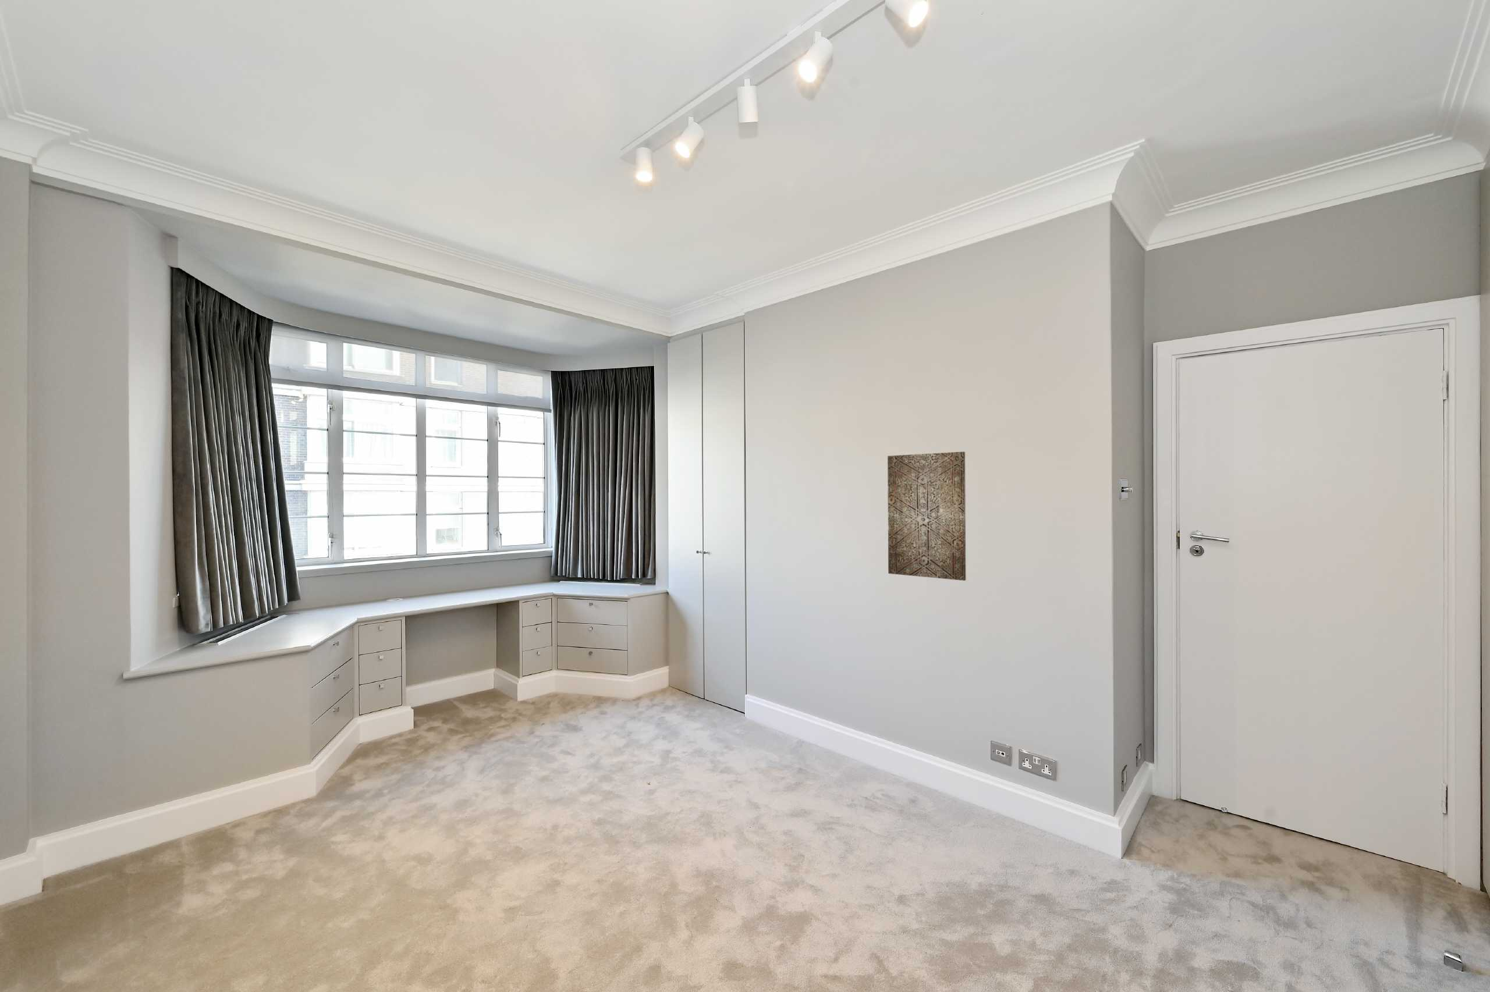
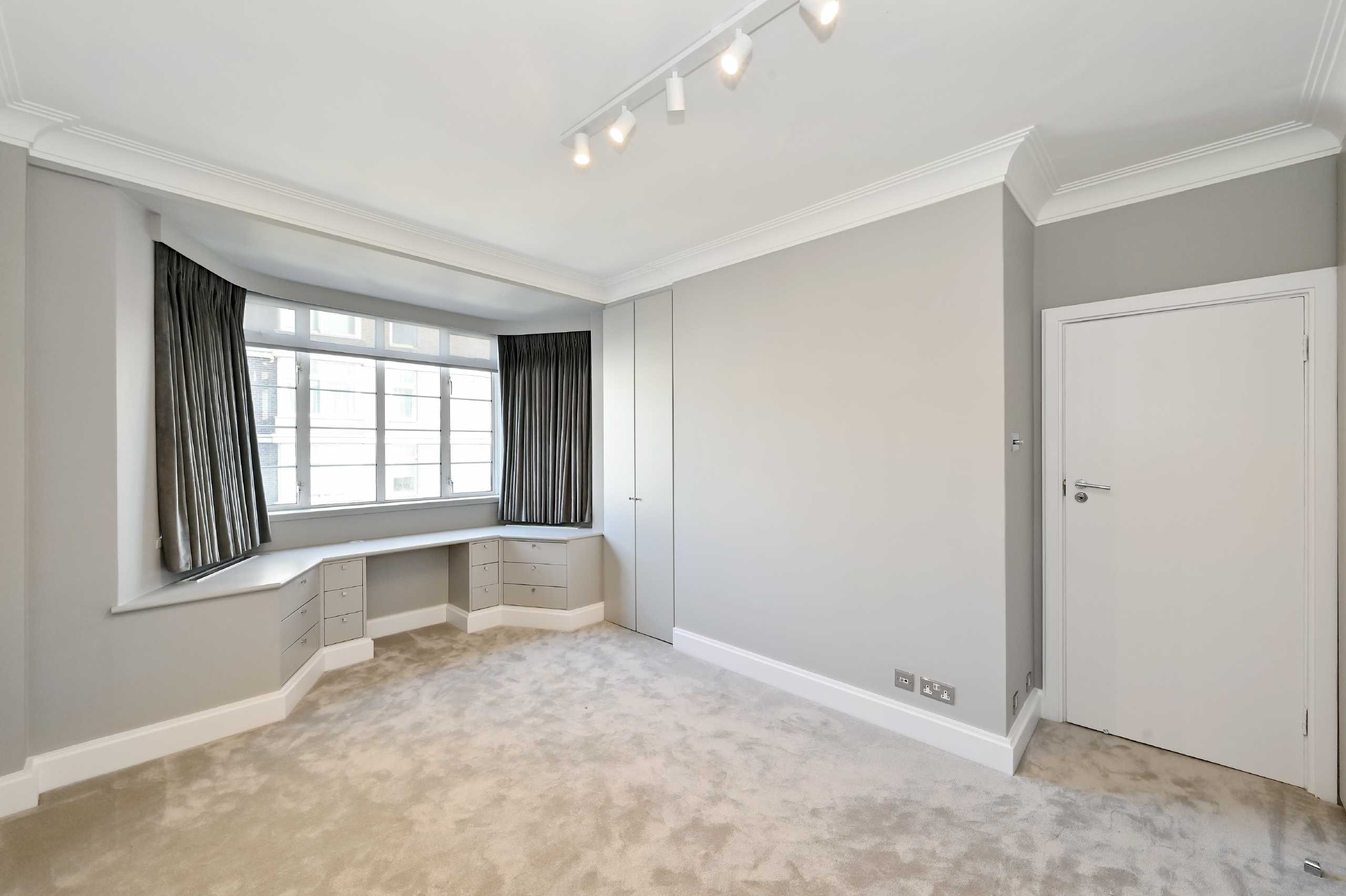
- wall art (924, 515)
